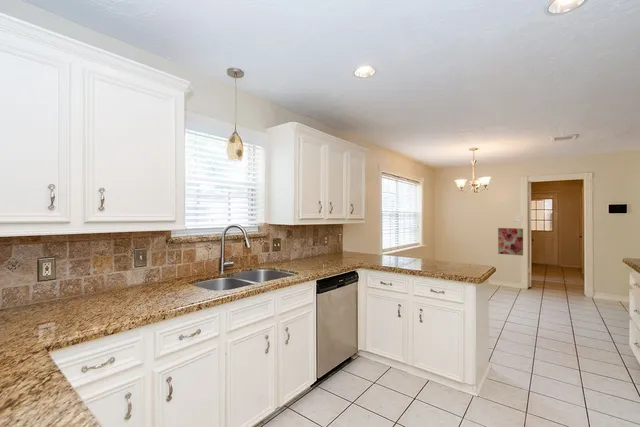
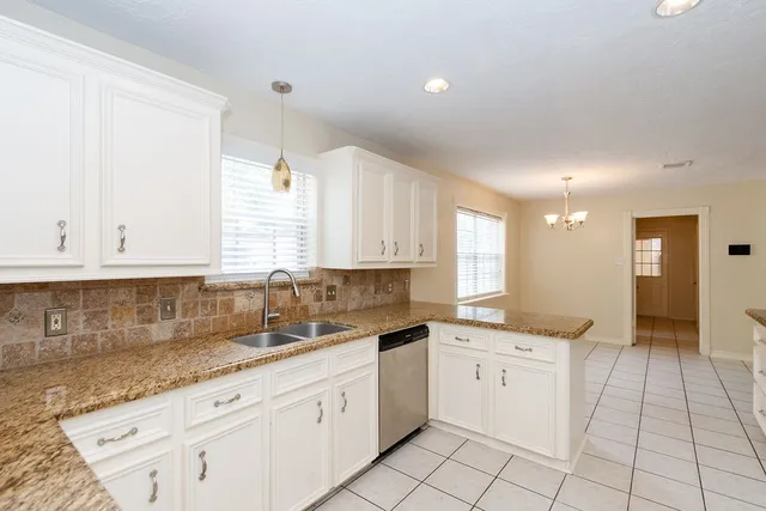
- wall art (510, 241)
